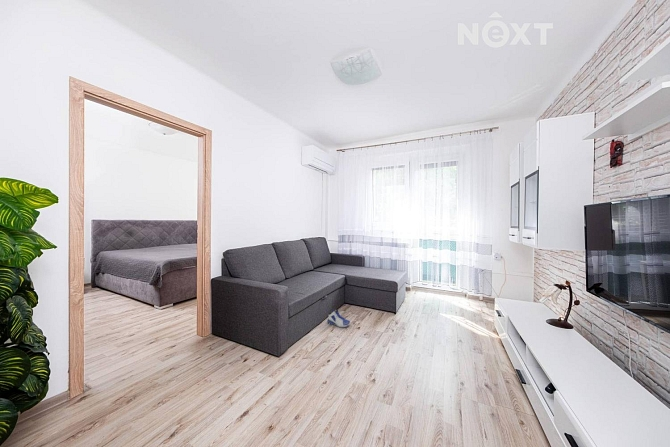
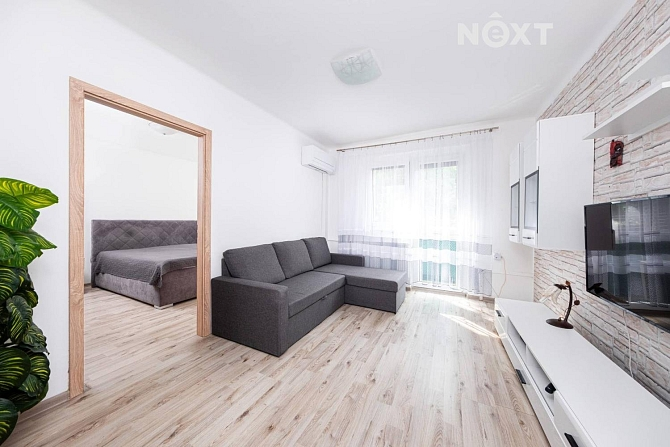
- sneaker (337, 317)
